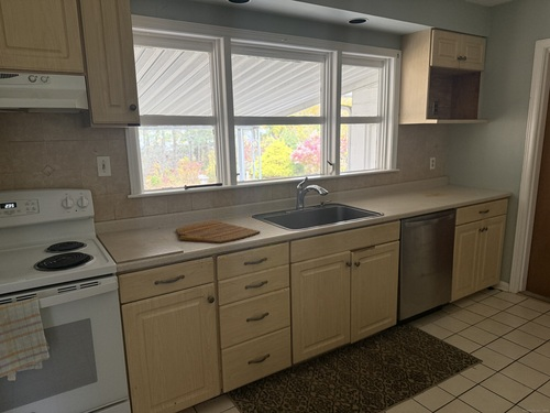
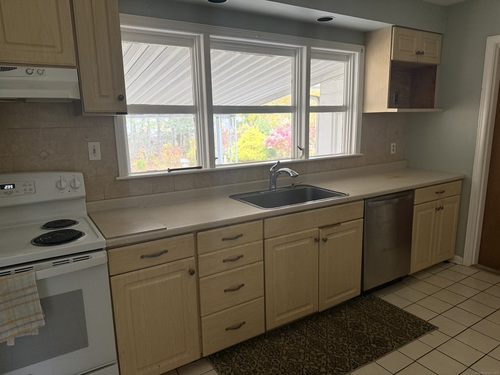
- cutting board (209, 230)
